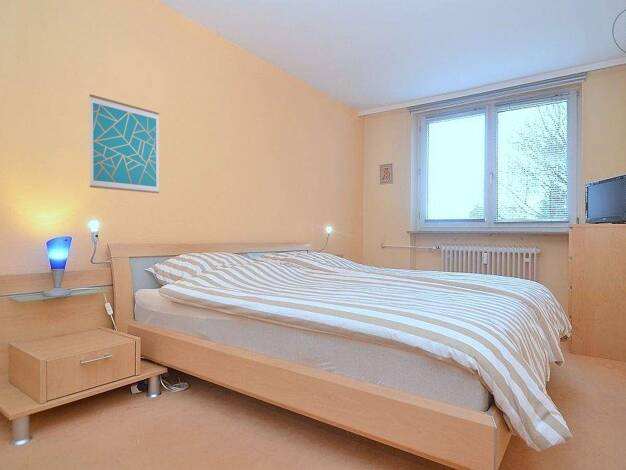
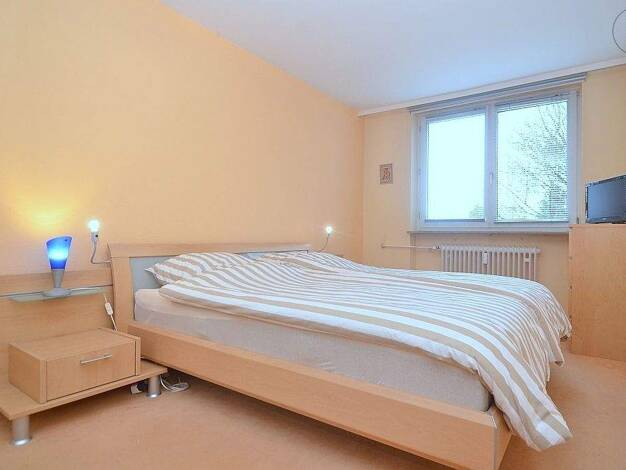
- wall art (126, 147)
